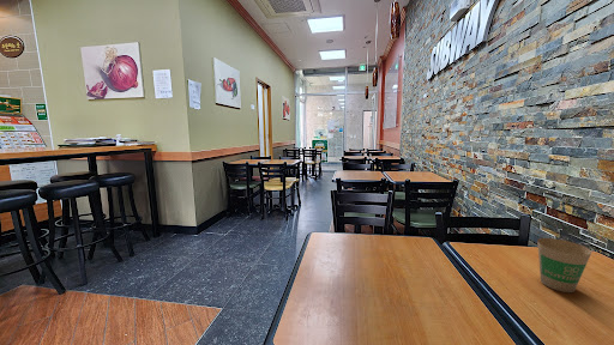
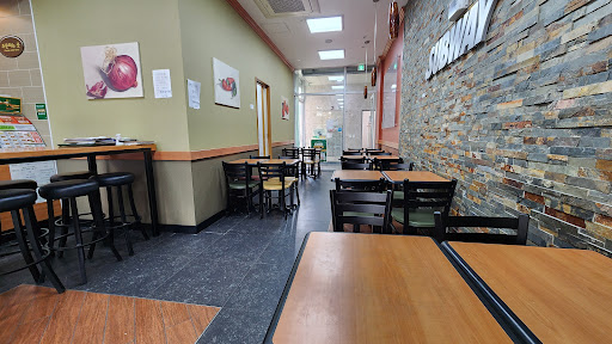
- paper cup (560, 265)
